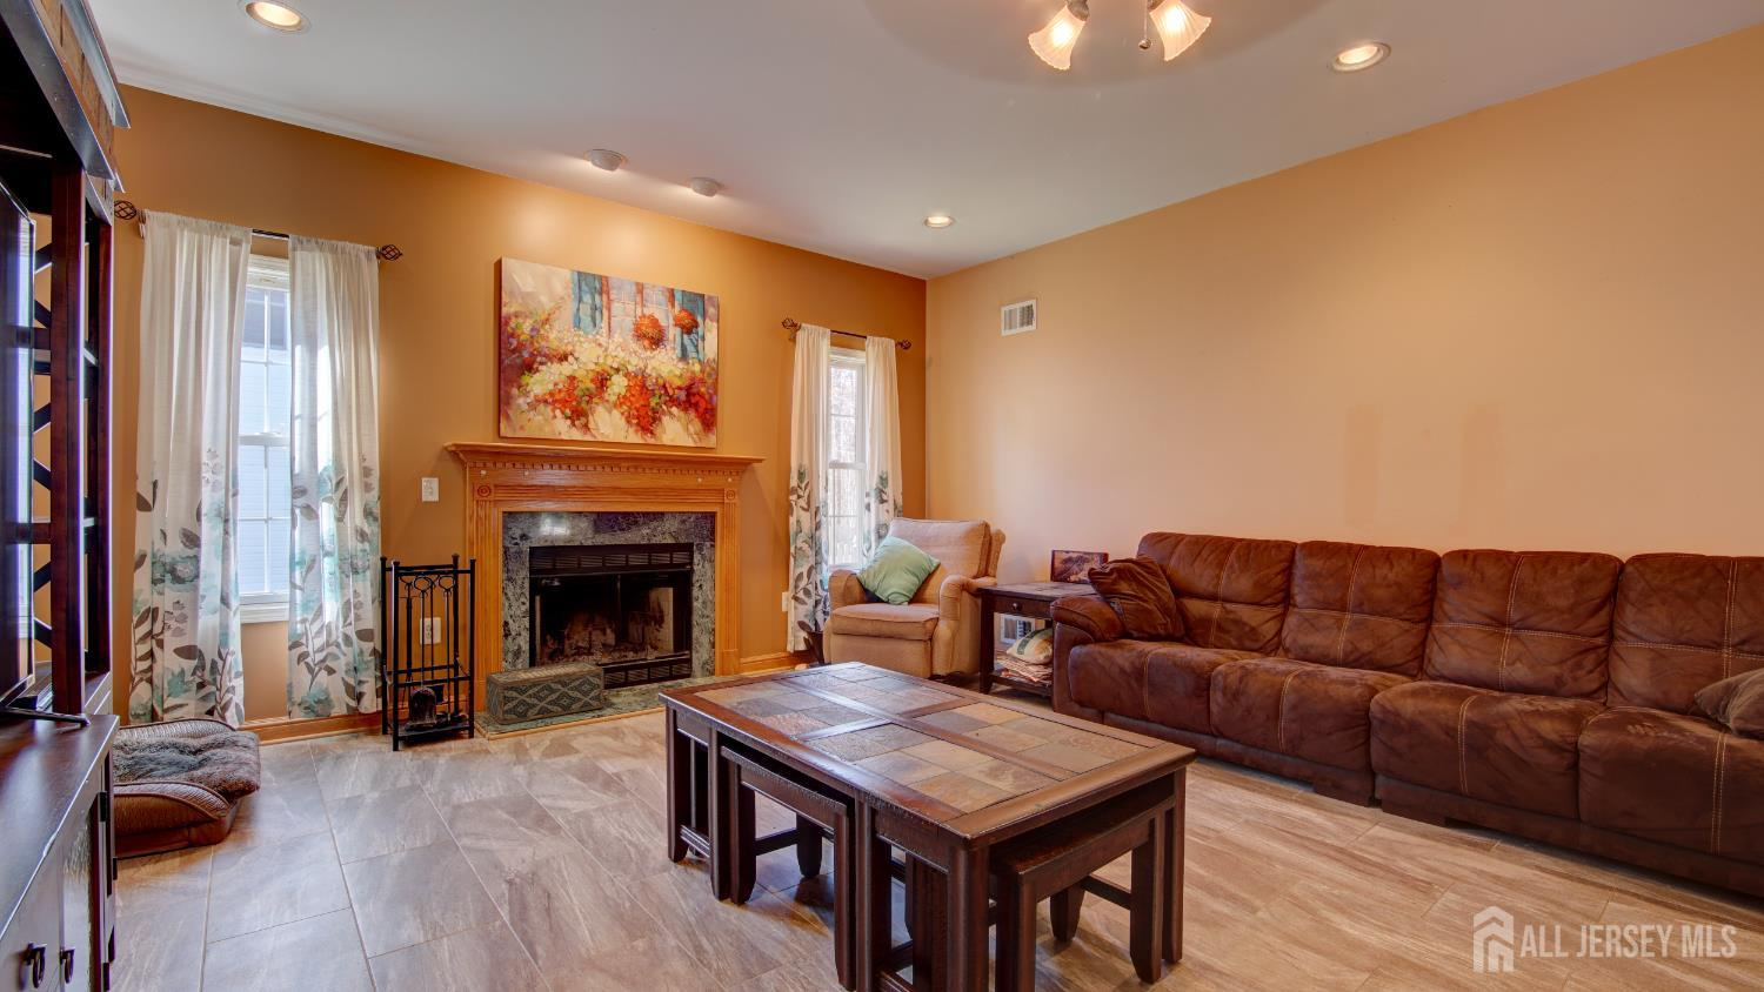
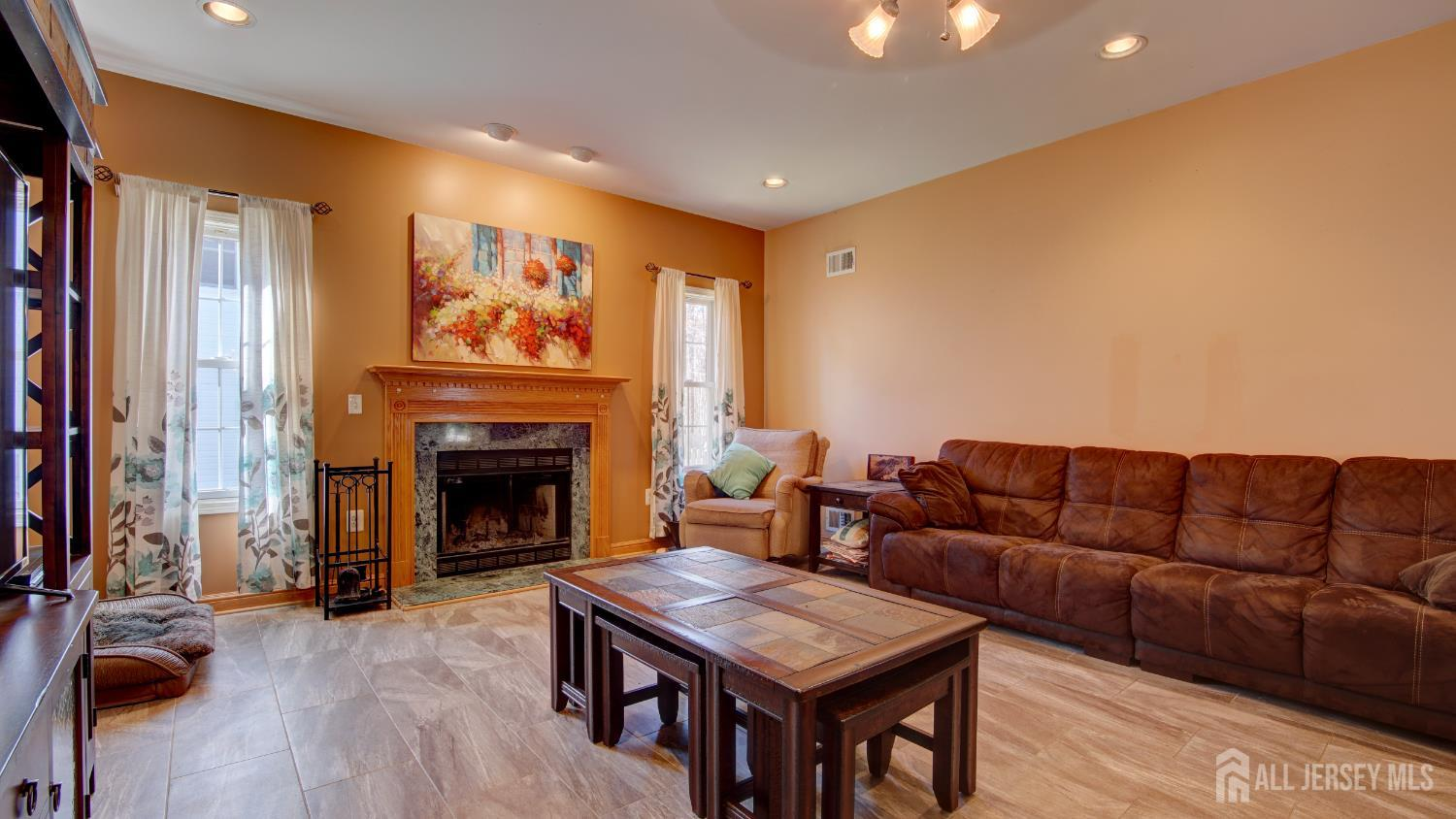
- woven basket (544, 690)
